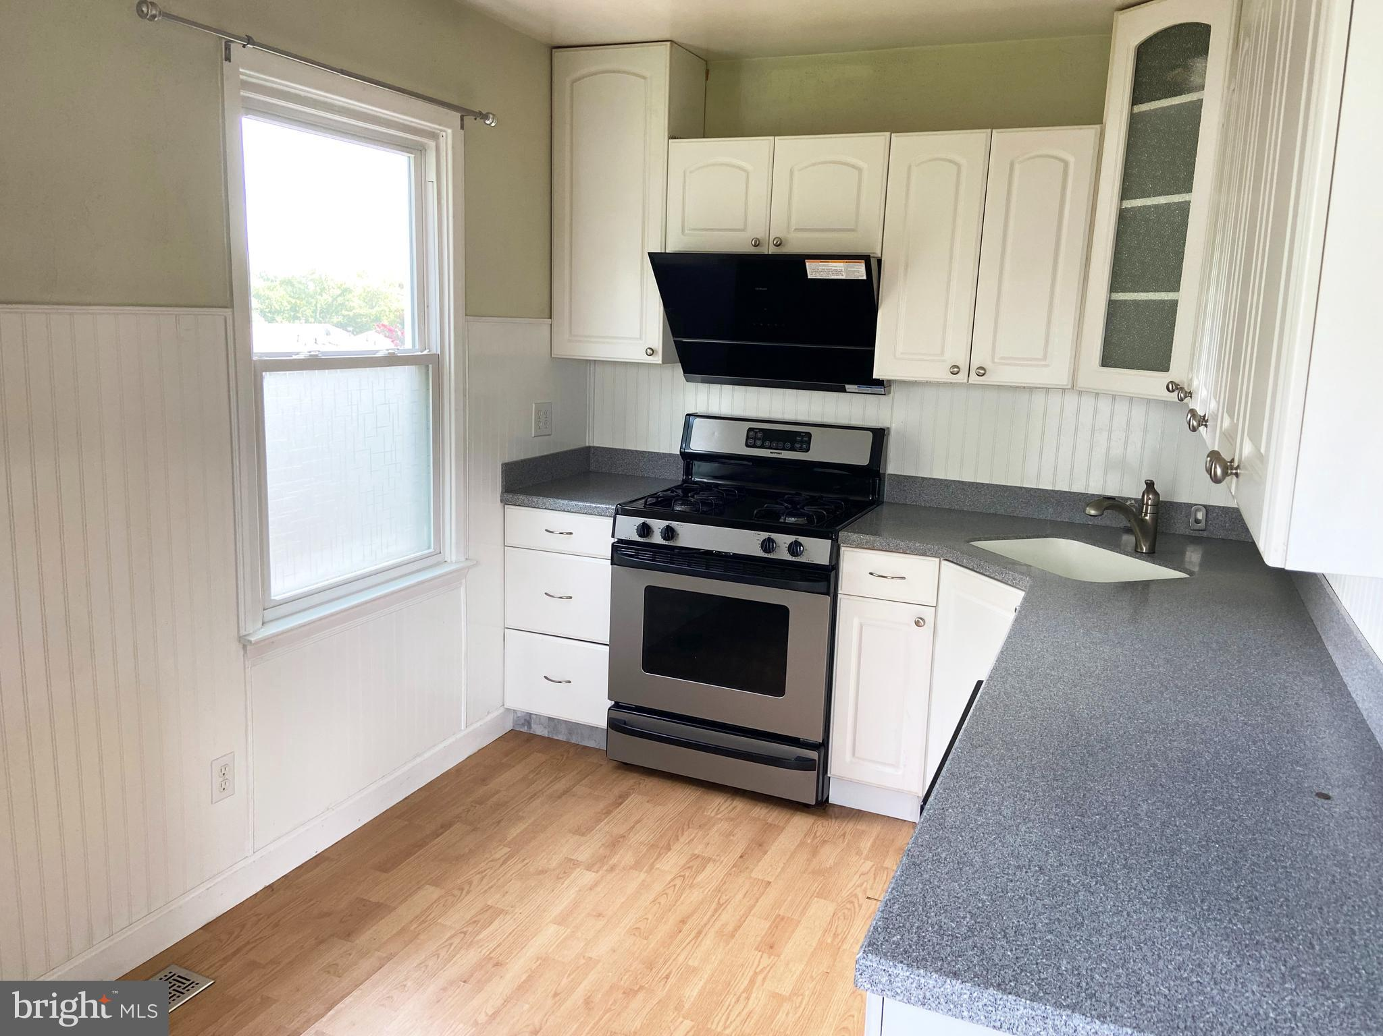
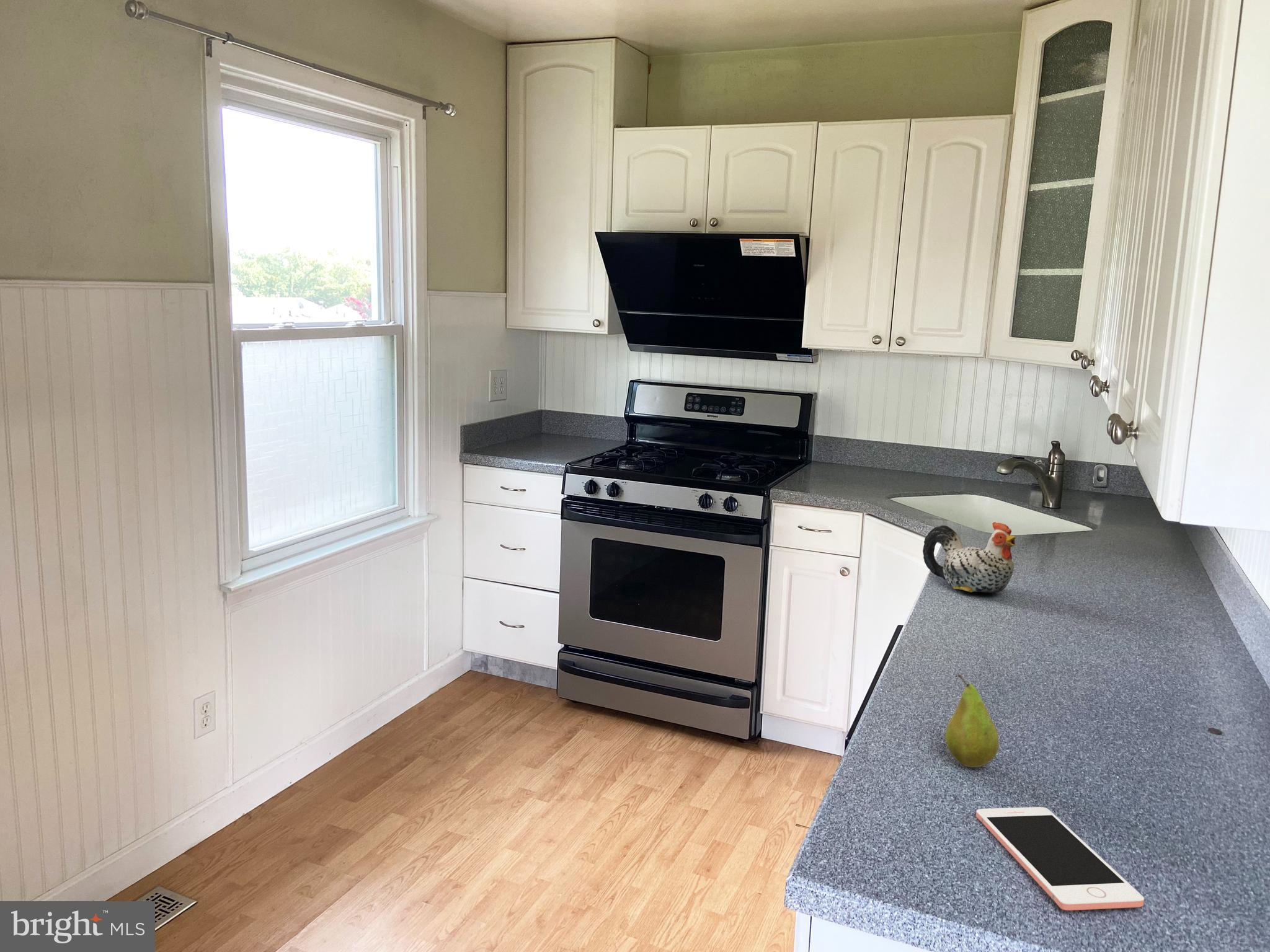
+ chicken figurine (965, 552)
+ cell phone (1053, 854)
+ fruit (974, 720)
